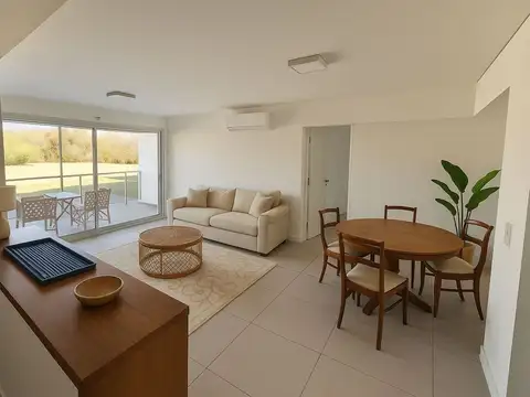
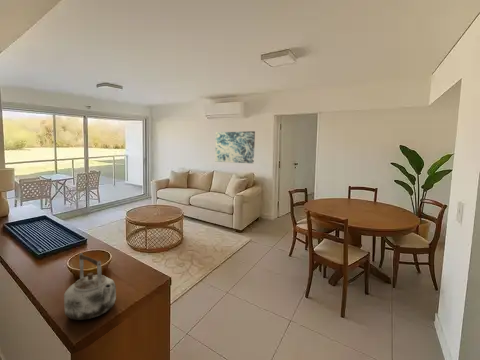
+ kettle (93, 284)
+ wall art (234, 147)
